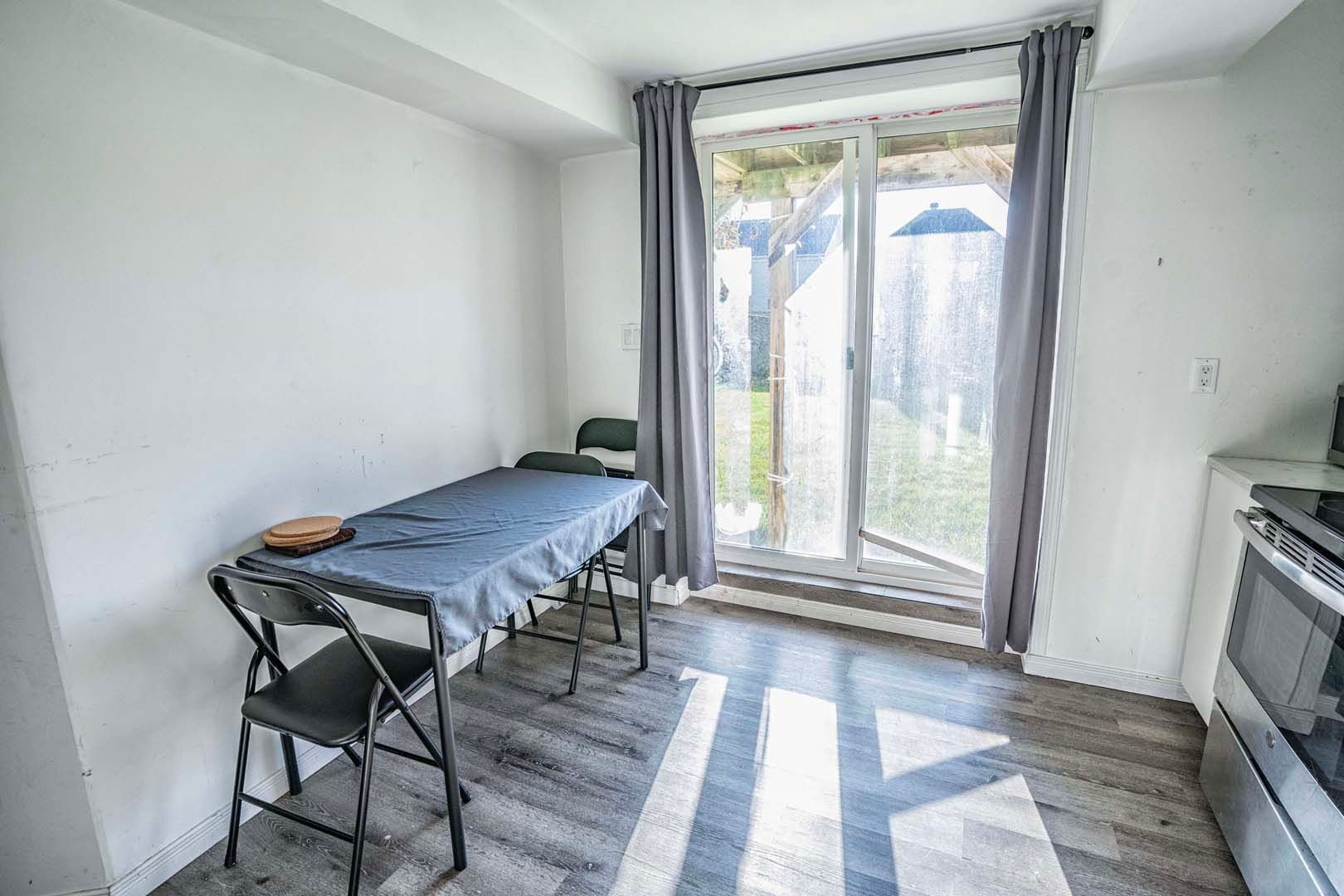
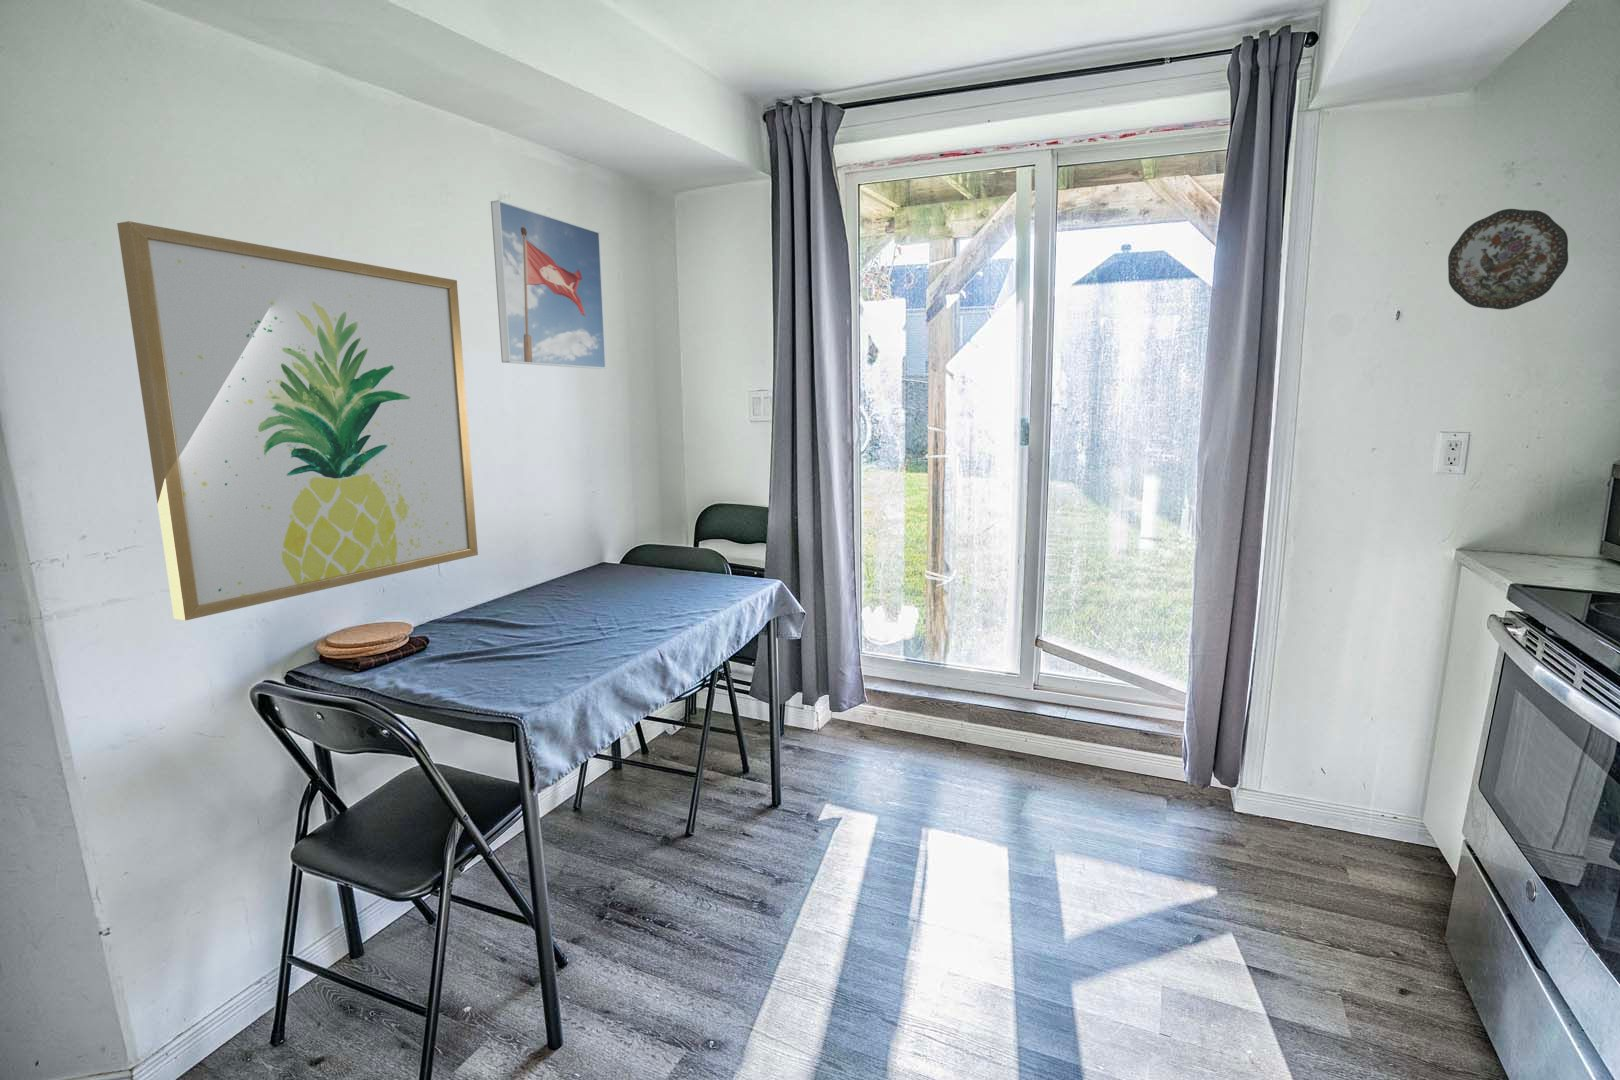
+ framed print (553, 292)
+ wall art (336, 424)
+ decorative plate (1504, 260)
